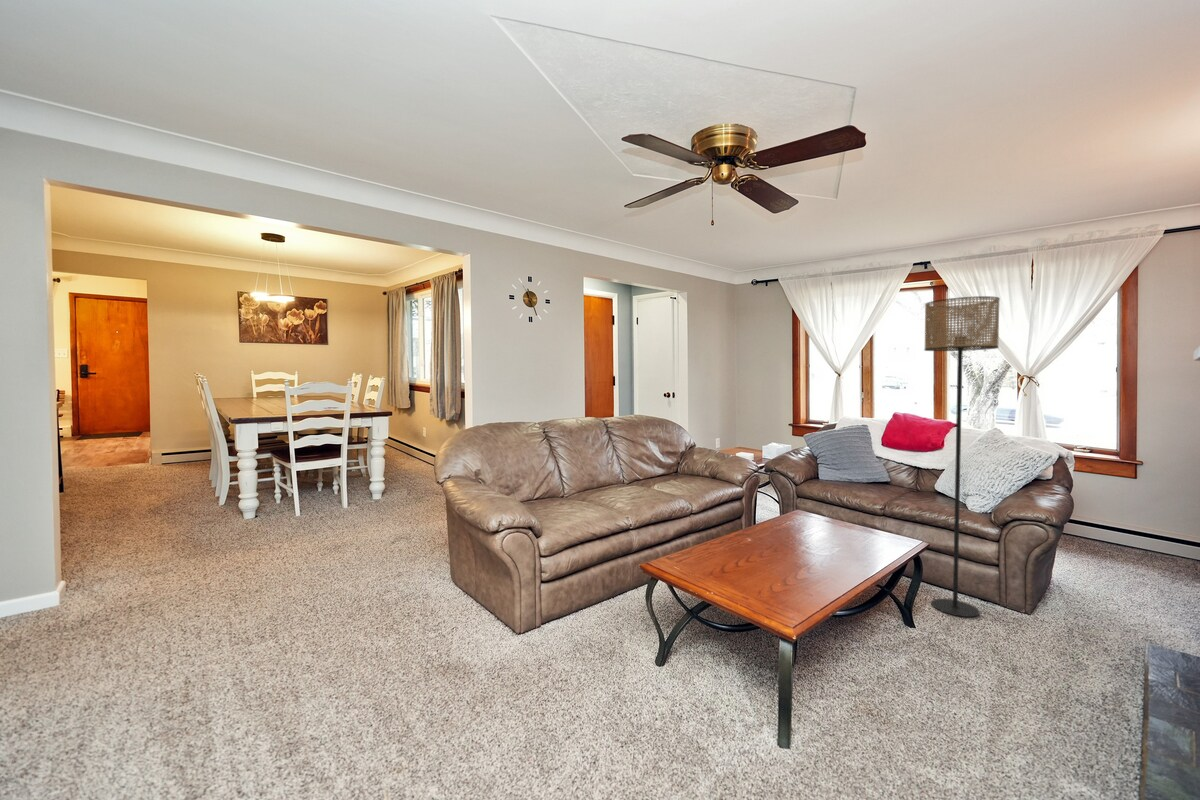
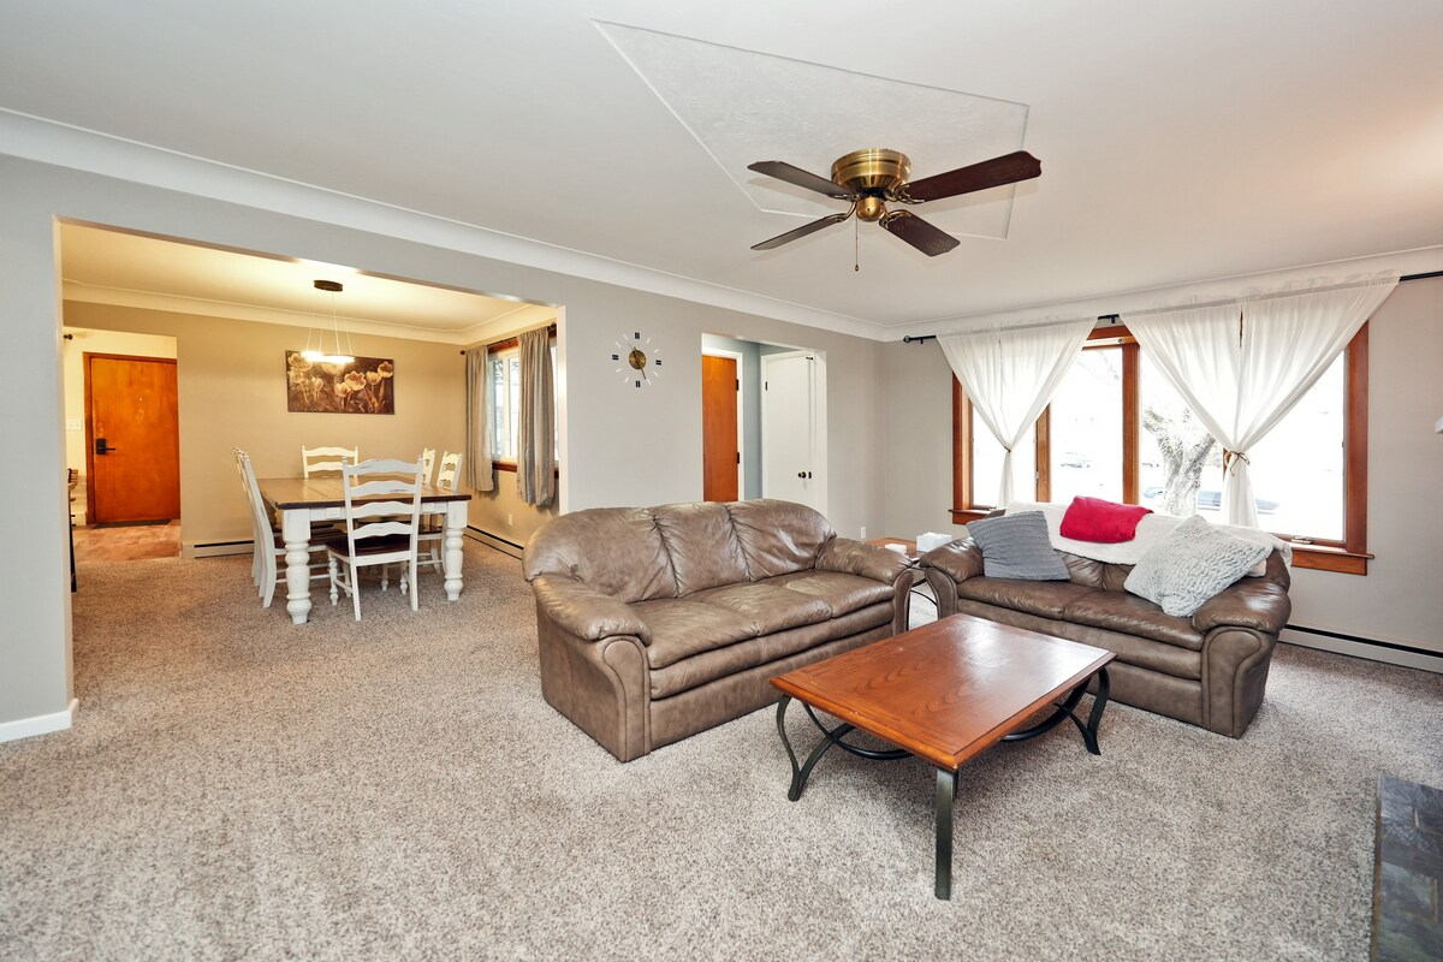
- floor lamp (958, 456)
